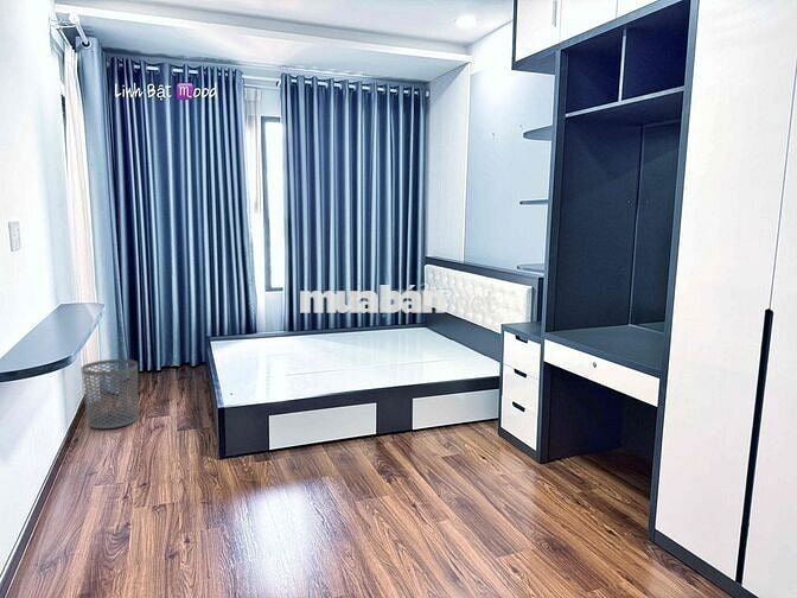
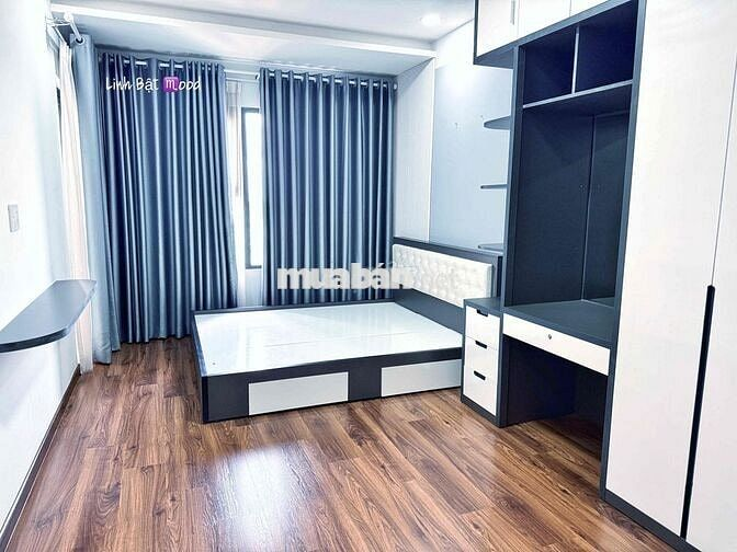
- waste bin (111, 393)
